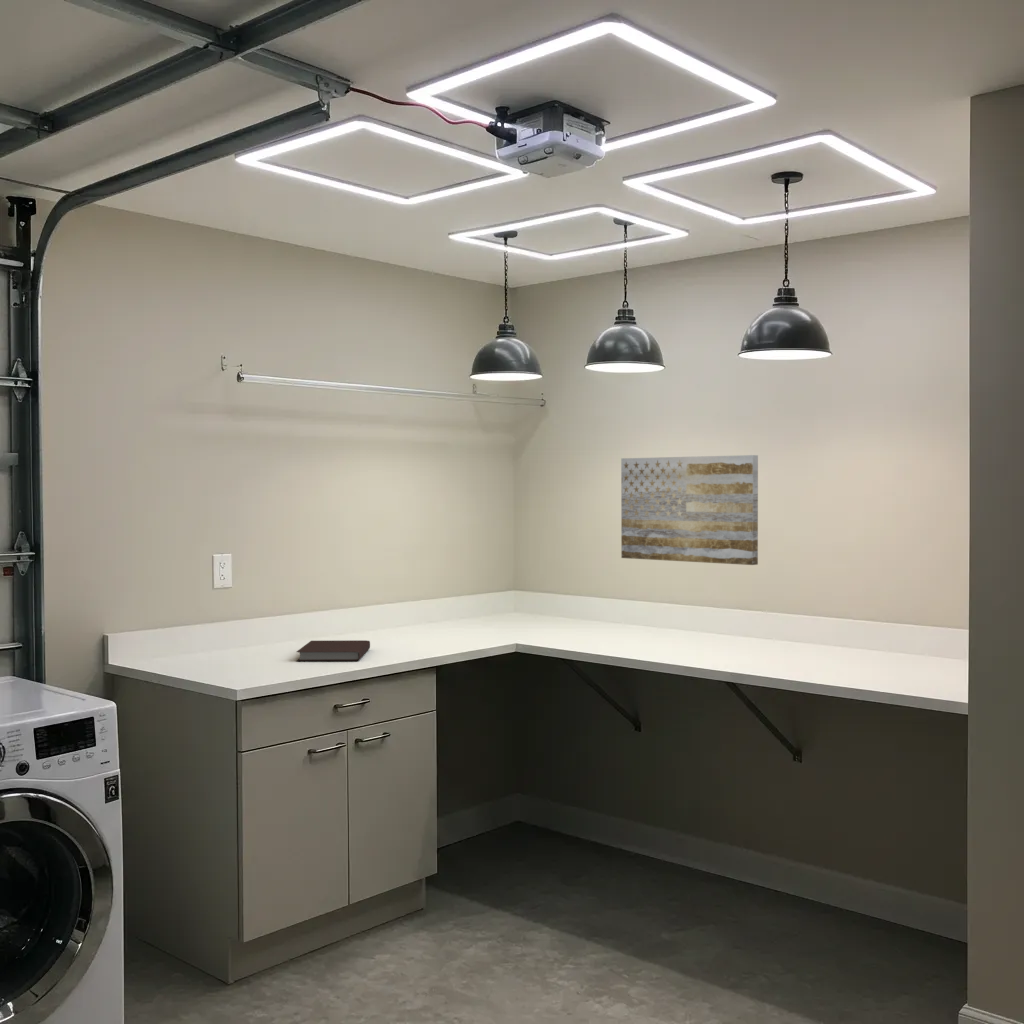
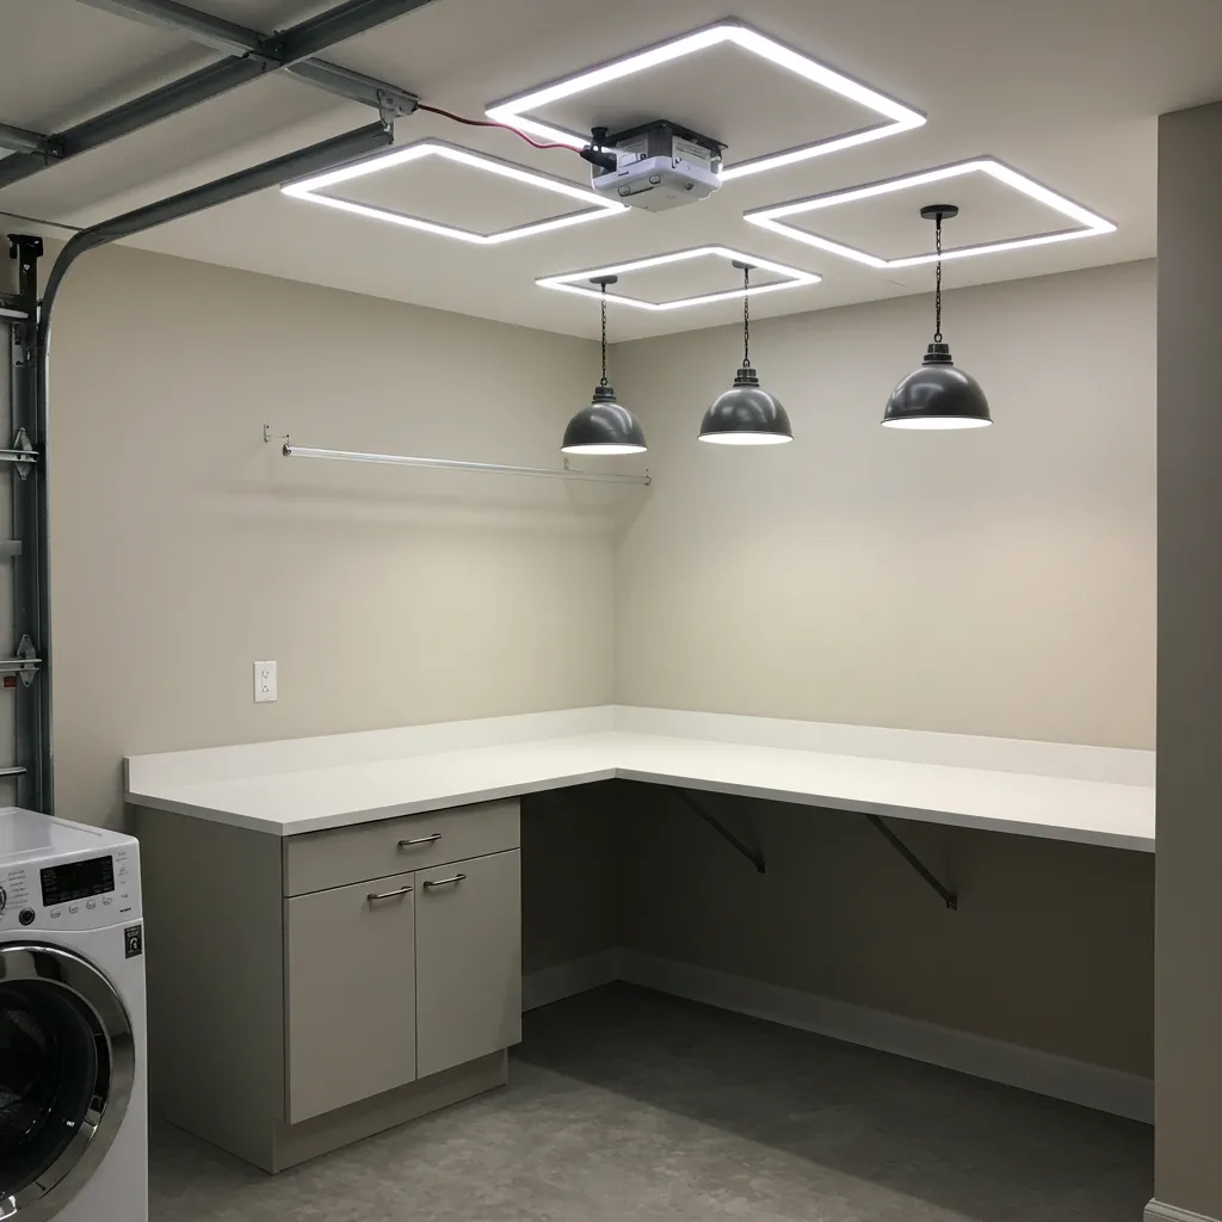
- notebook (334, 650)
- wall art (686, 509)
